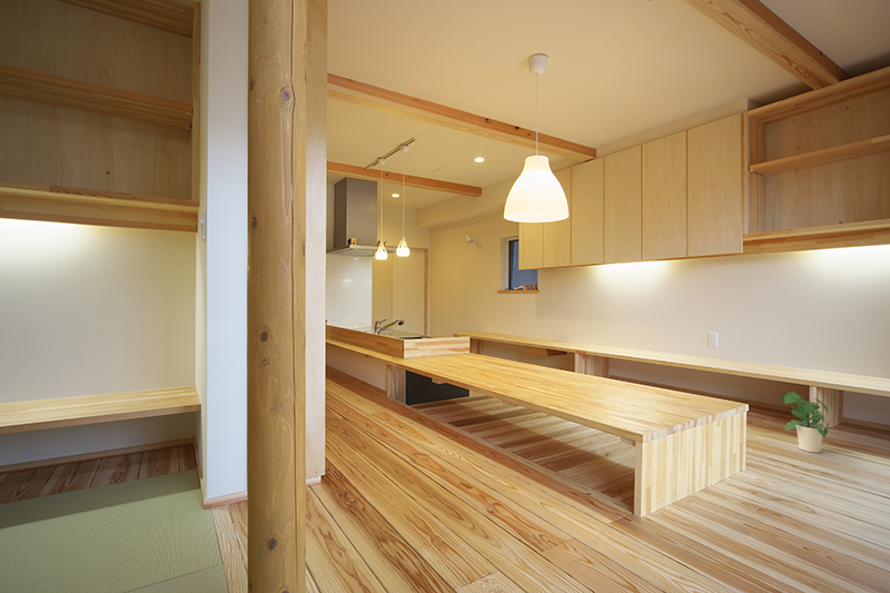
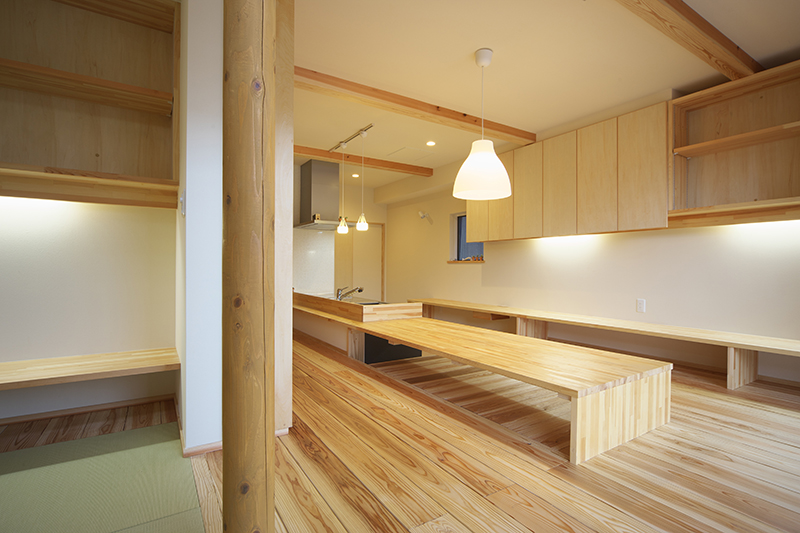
- potted plant (804, 421)
